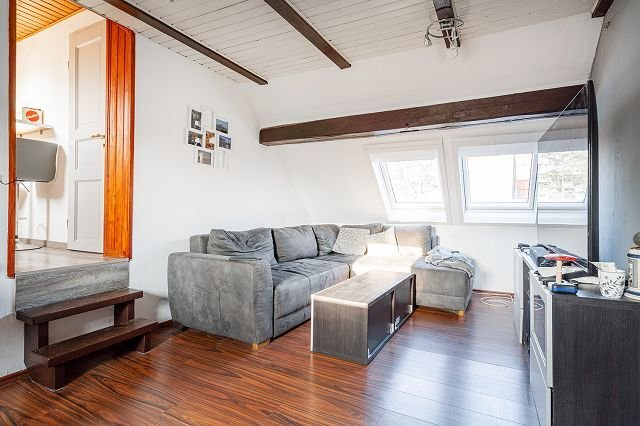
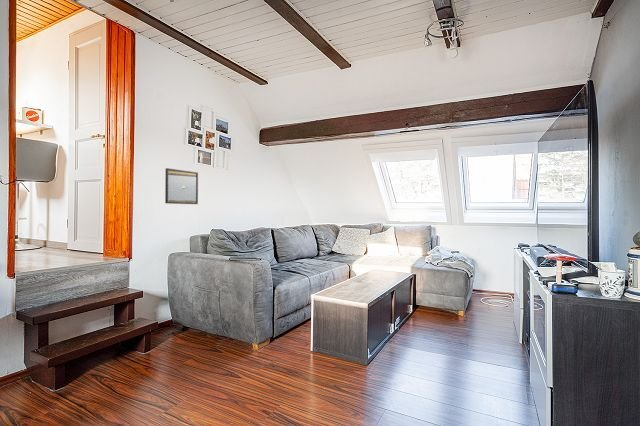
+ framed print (182, 187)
